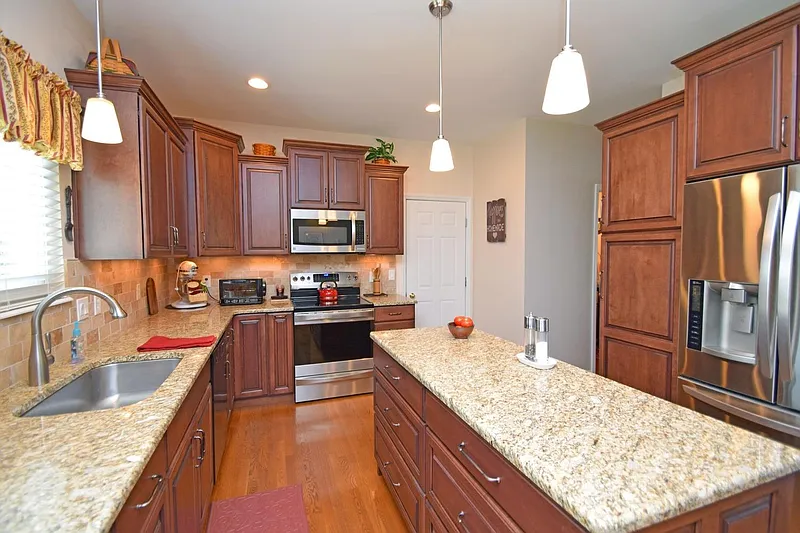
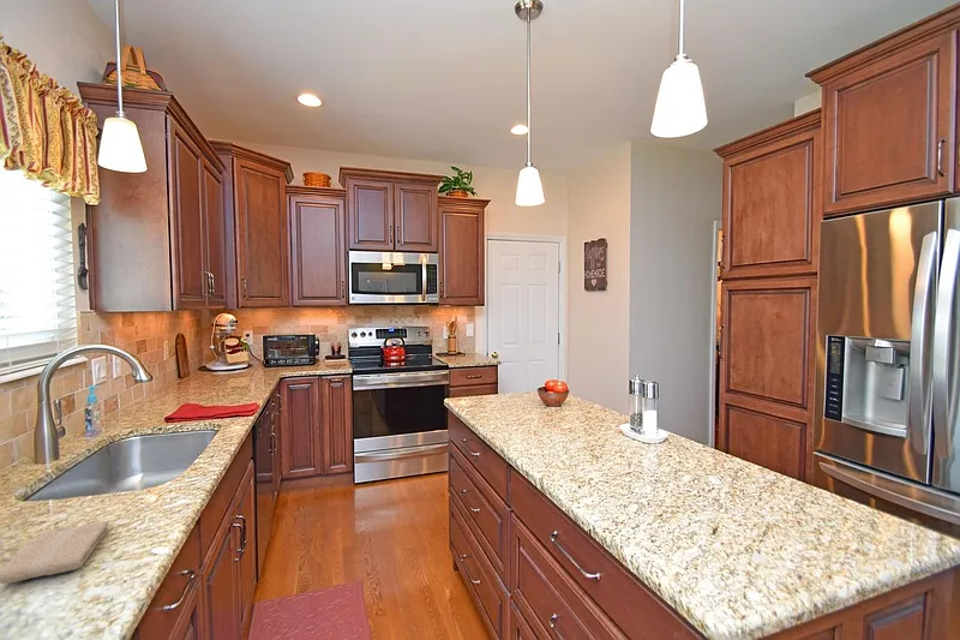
+ washcloth (60, 548)
